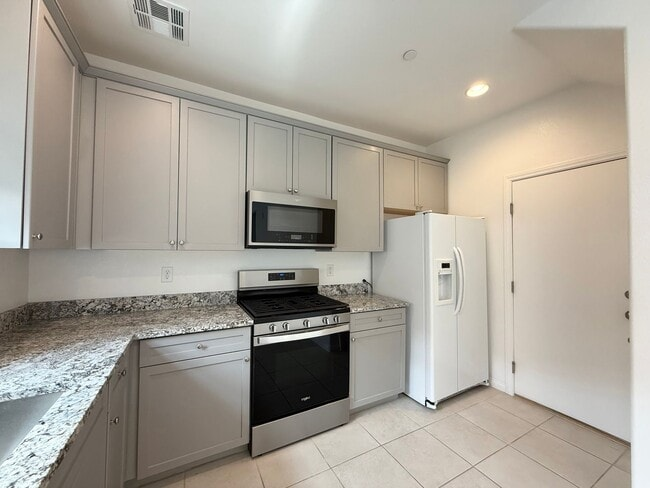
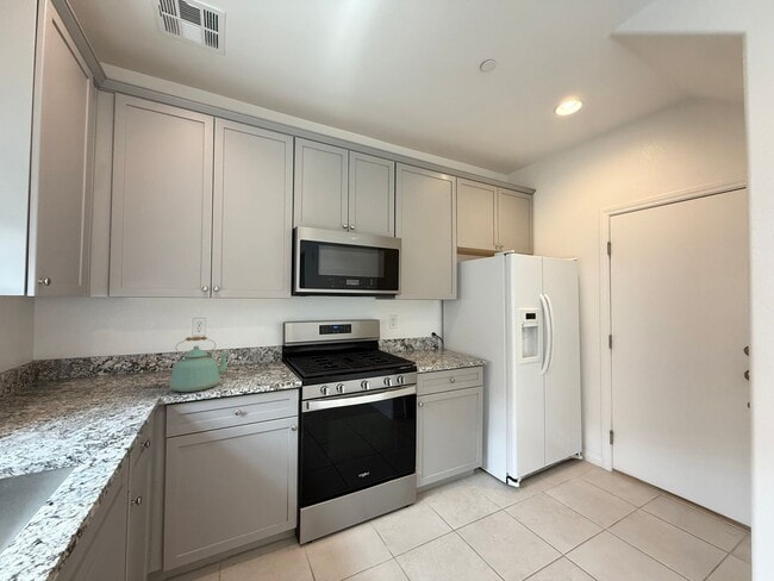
+ kettle (200, 361)
